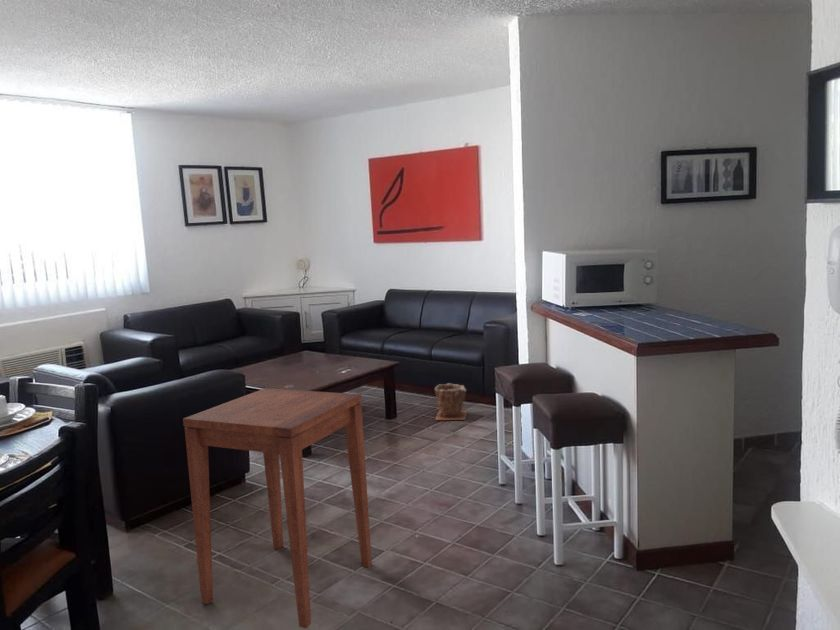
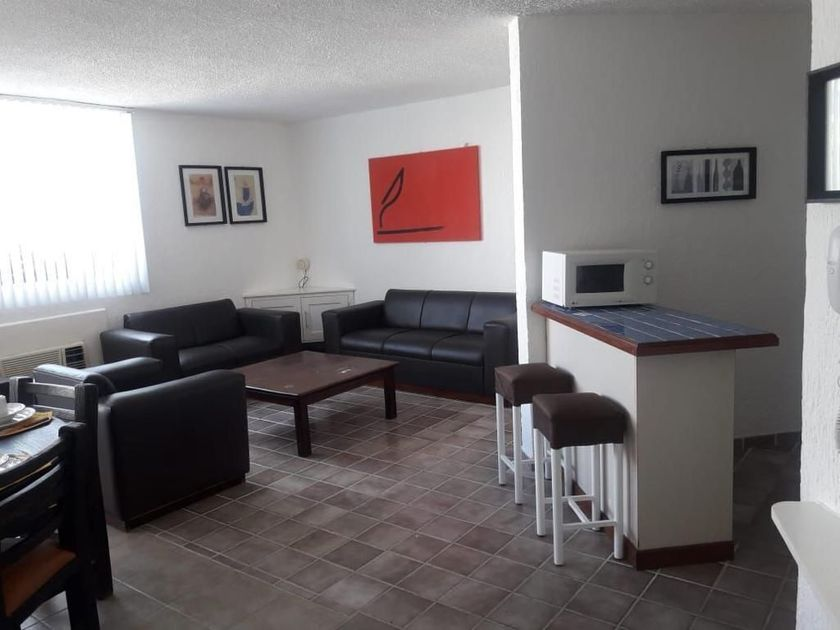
- plant pot (450, 401)
- side table (284, 495)
